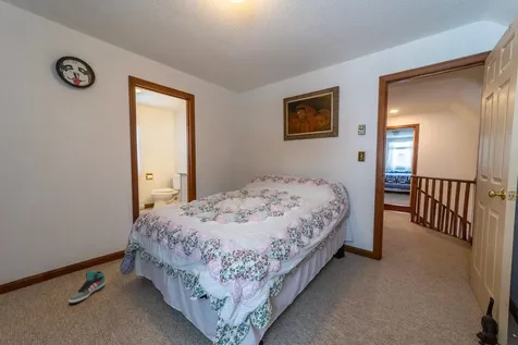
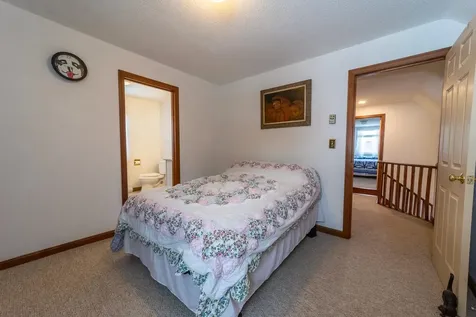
- sneaker (88, 282)
